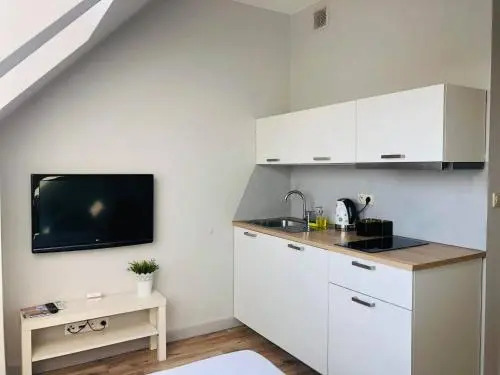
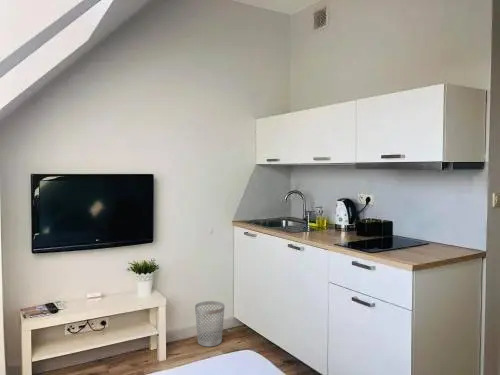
+ wastebasket (209, 323)
